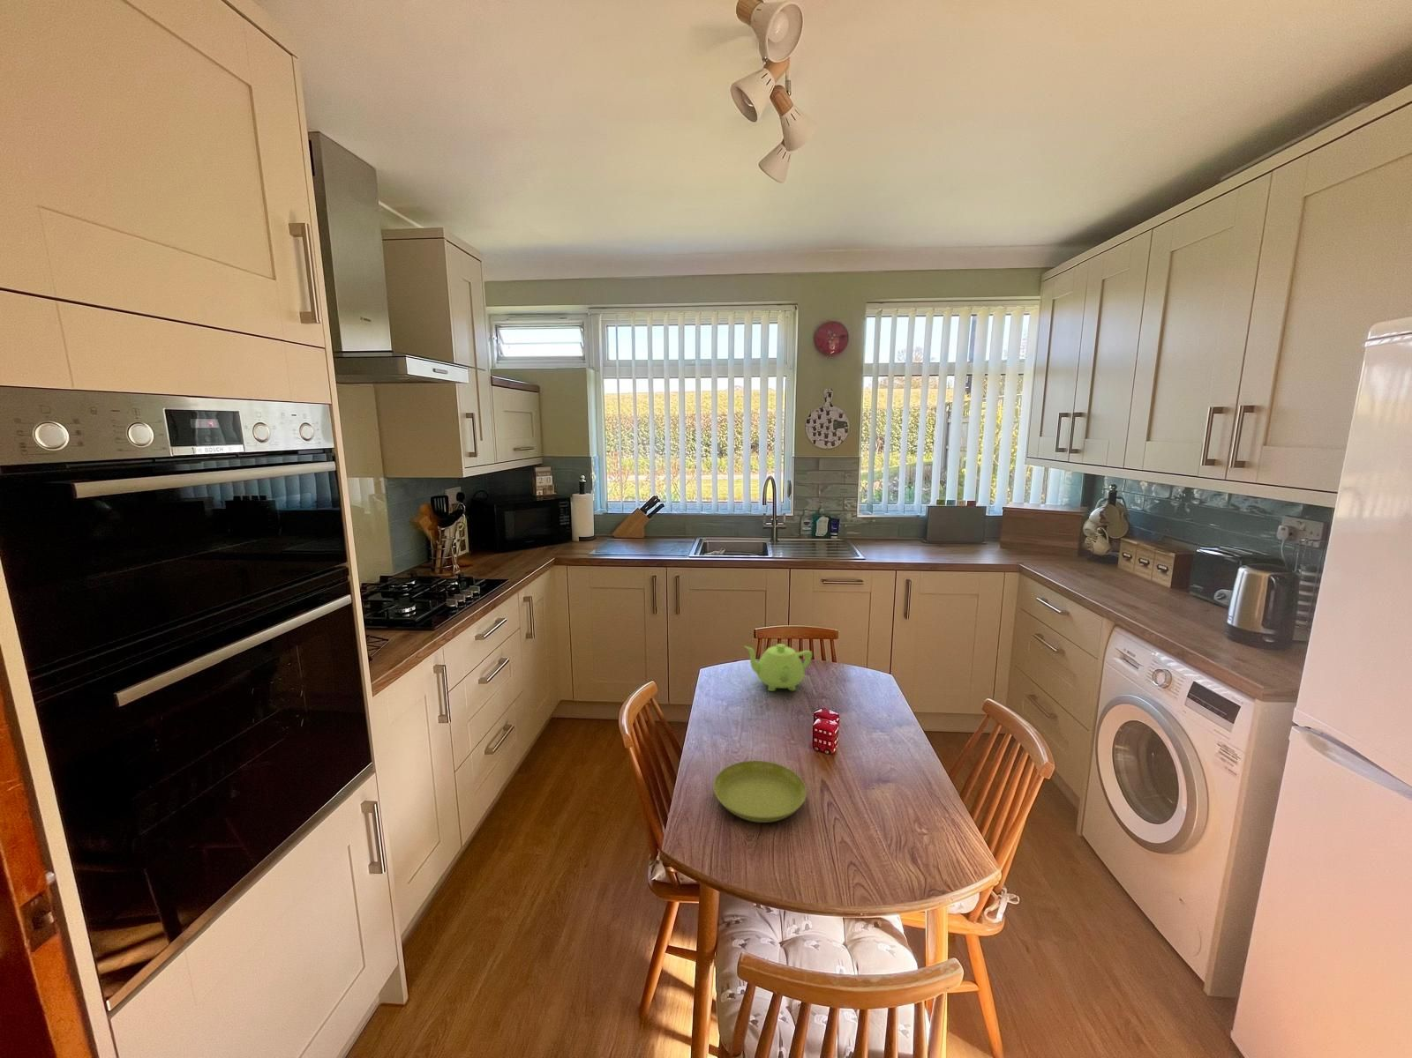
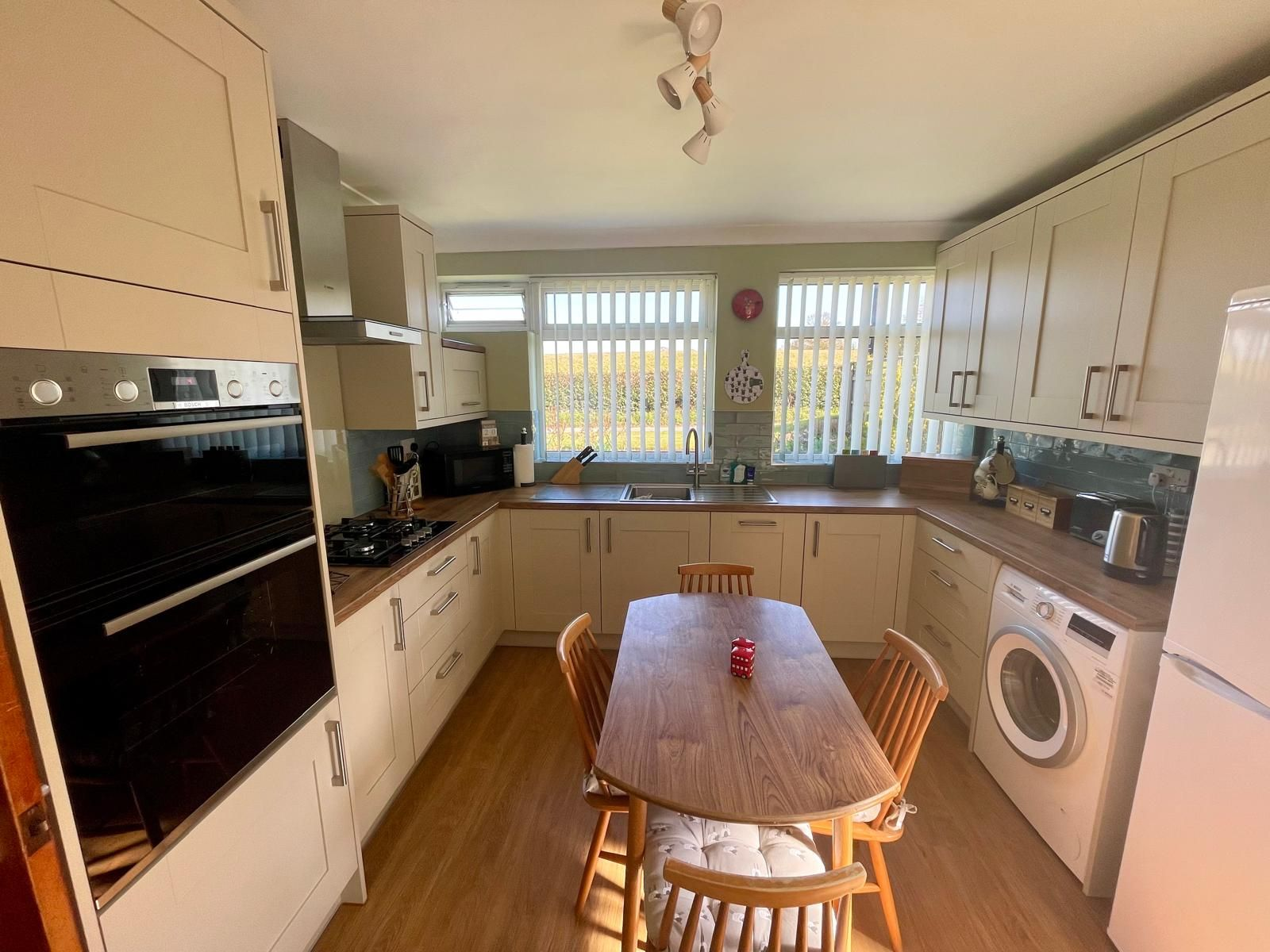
- teapot (778, 668)
- saucer (759, 792)
